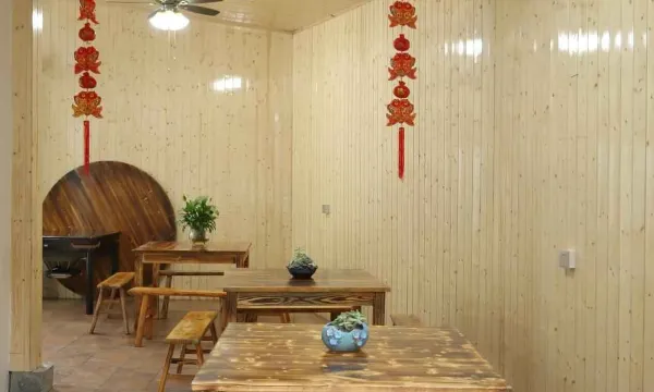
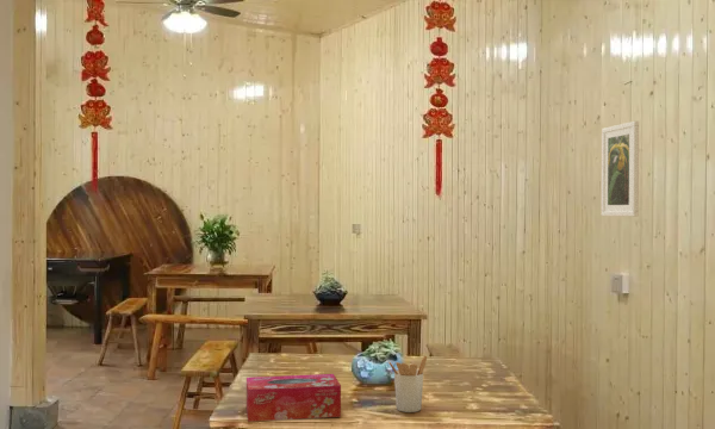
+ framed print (618, 170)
+ utensil holder (408, 383)
+ tissue box (292, 396)
